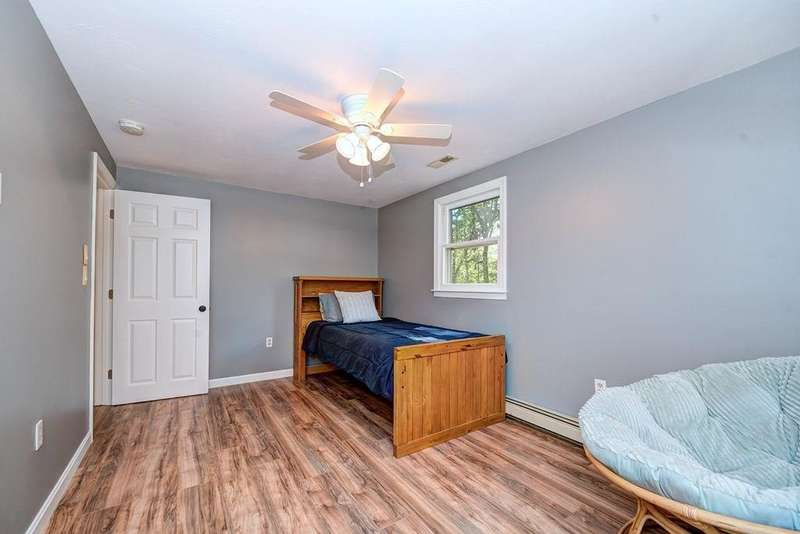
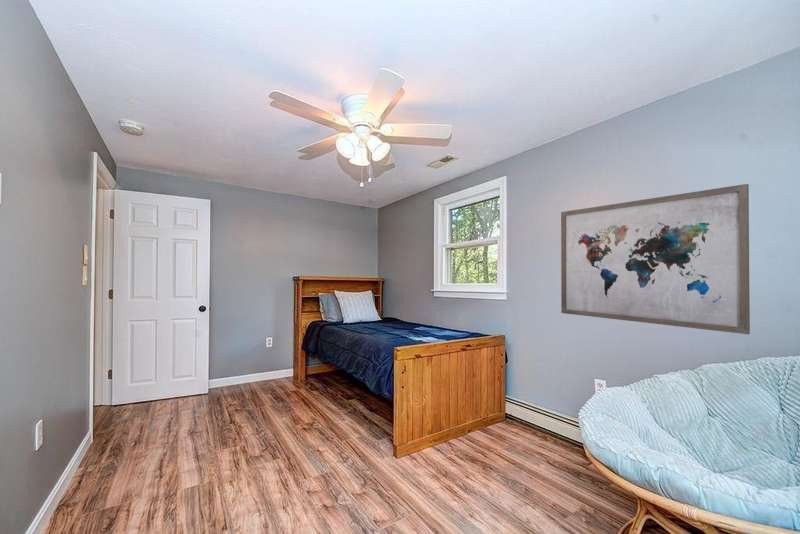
+ wall art (636, 261)
